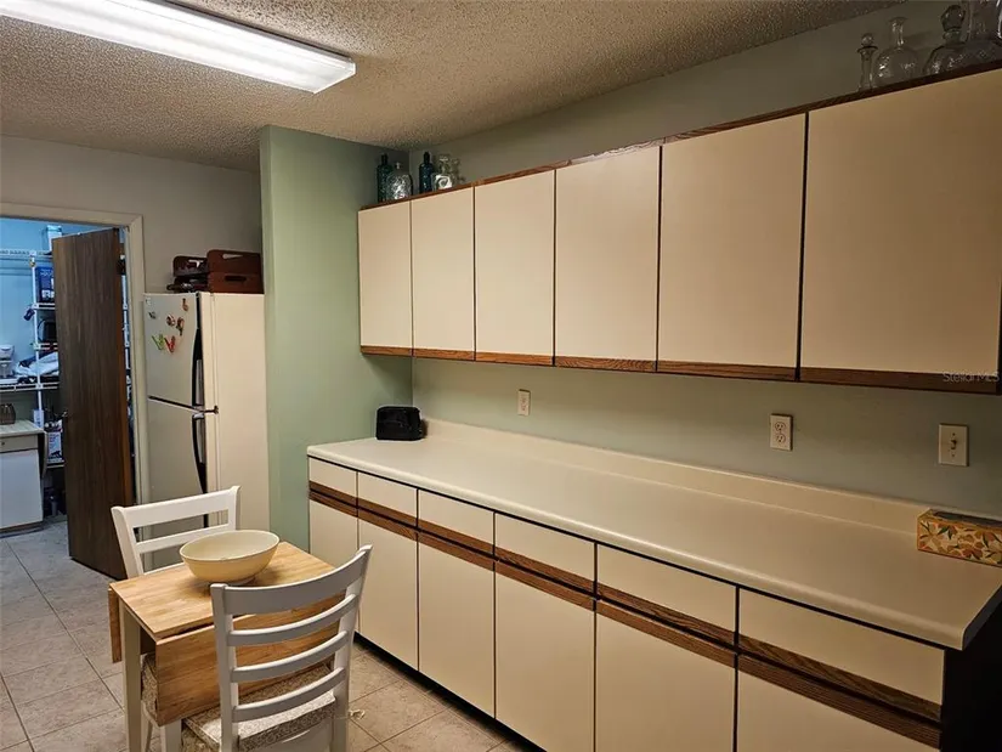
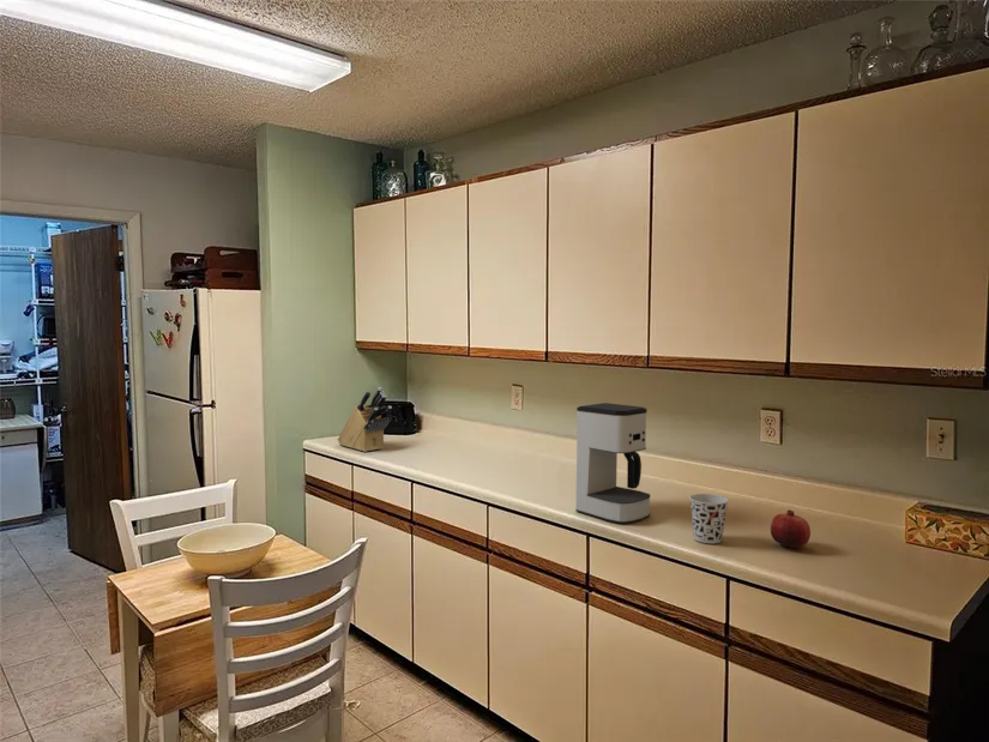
+ coffee maker (616, 459)
+ fruit (789, 529)
+ knife block (364, 417)
+ cup (707, 518)
